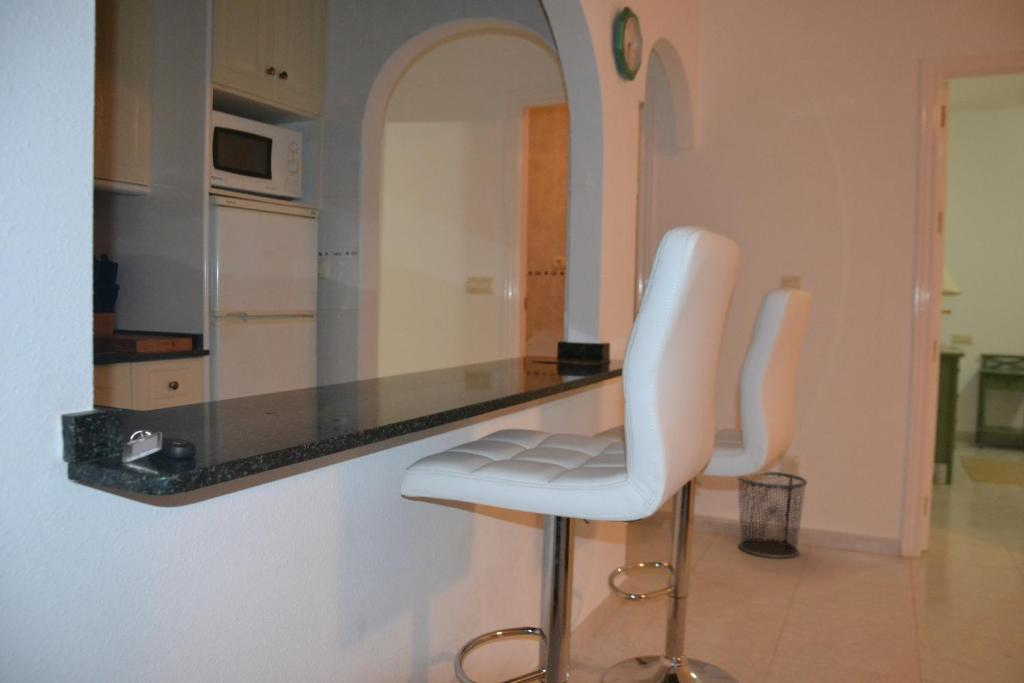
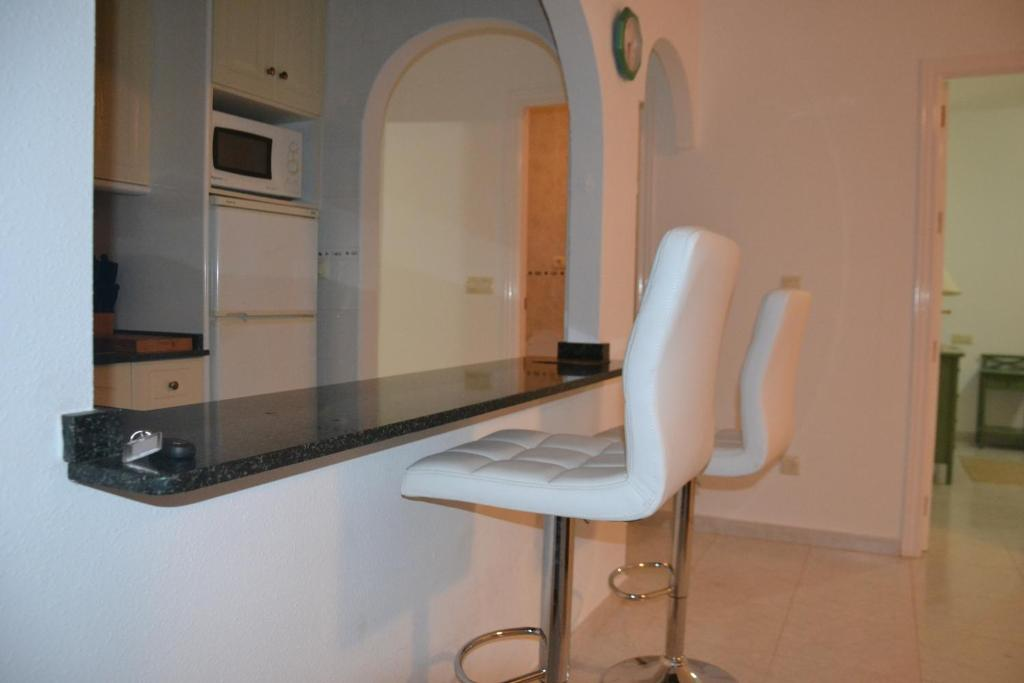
- waste bin (769, 513)
